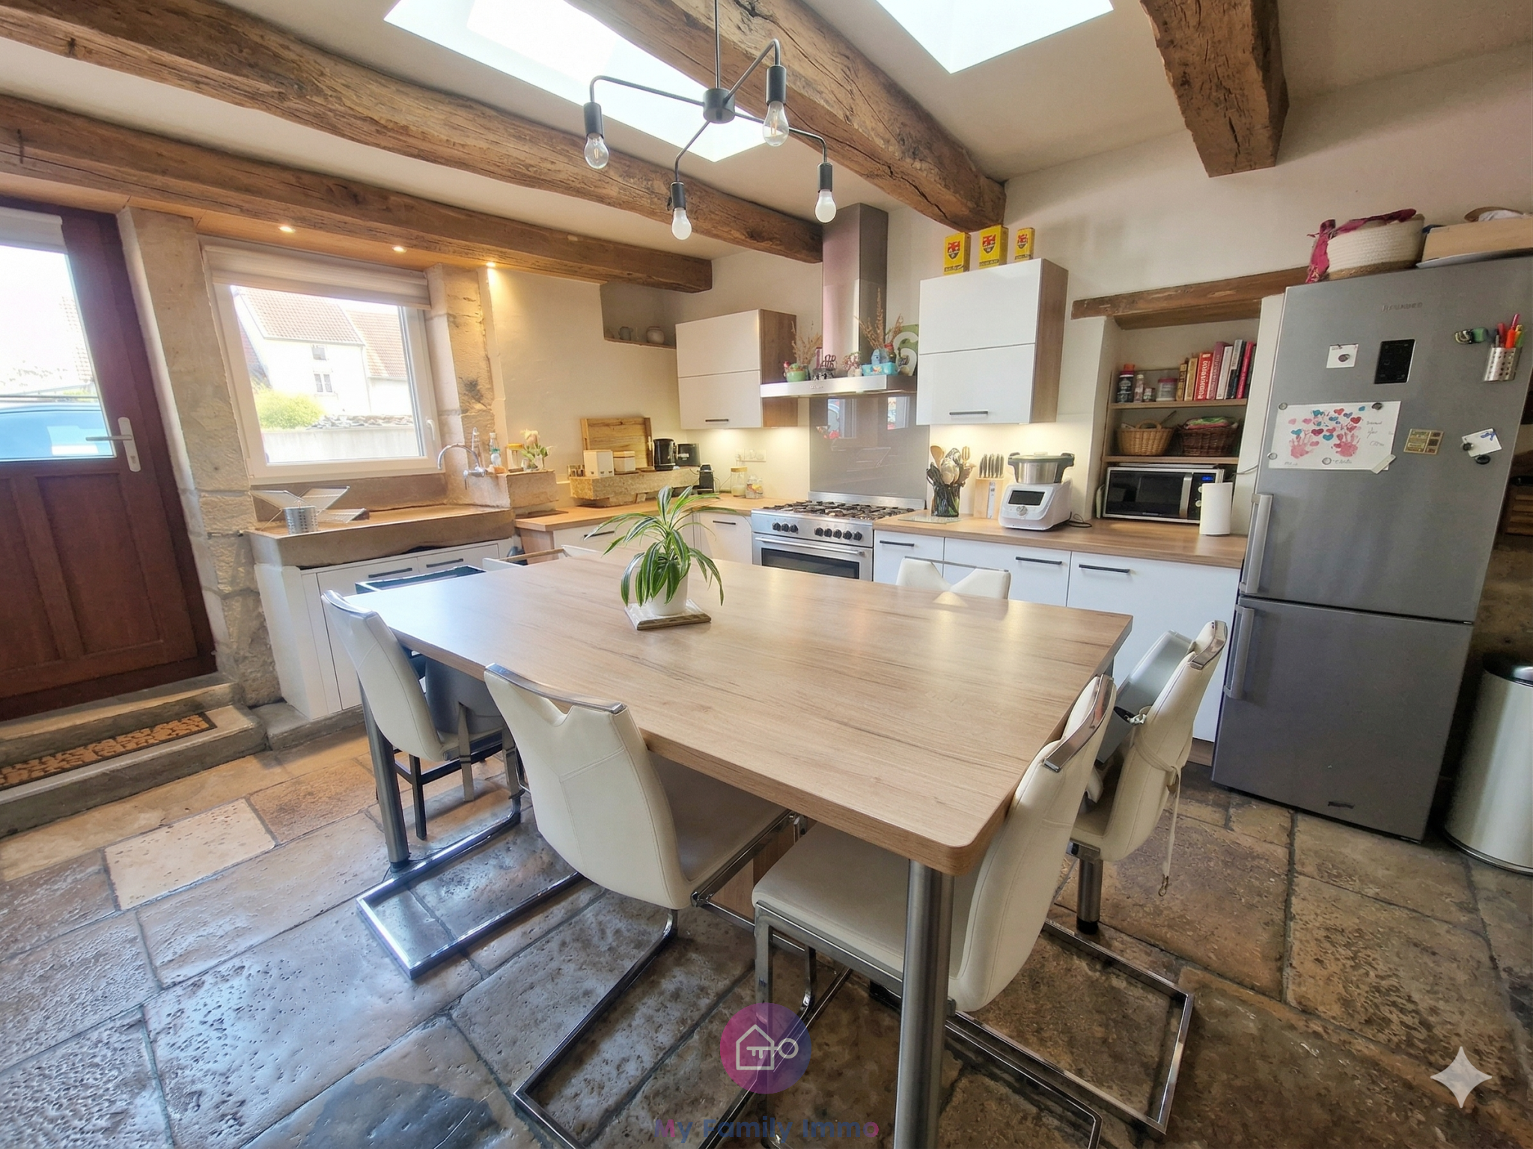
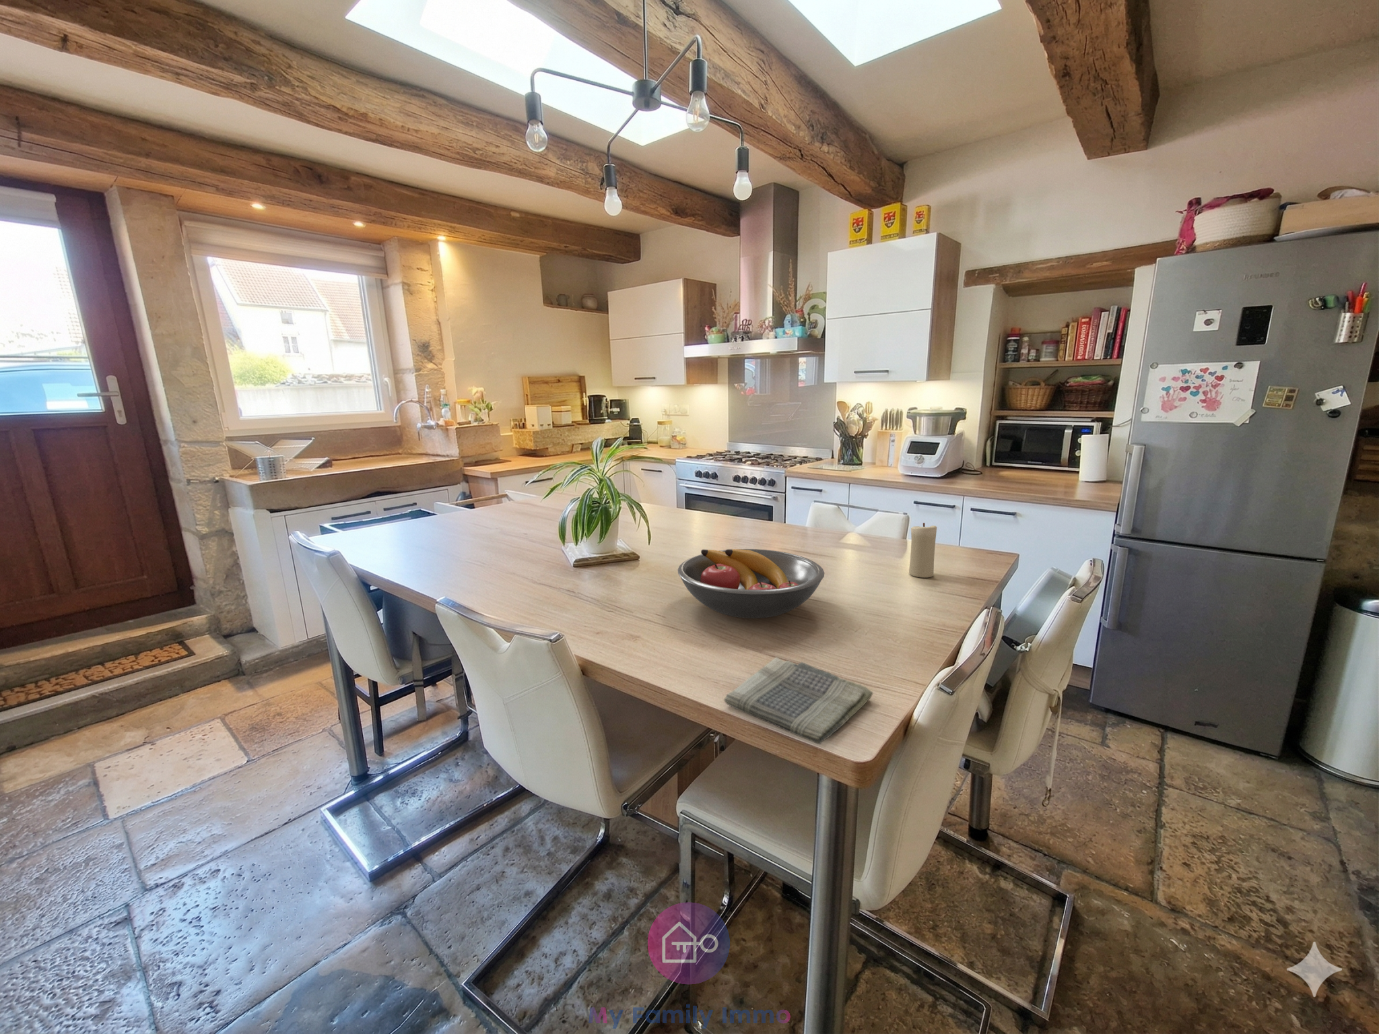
+ candle (922, 548)
+ fruit bowl (749, 582)
+ dish towel (799, 693)
